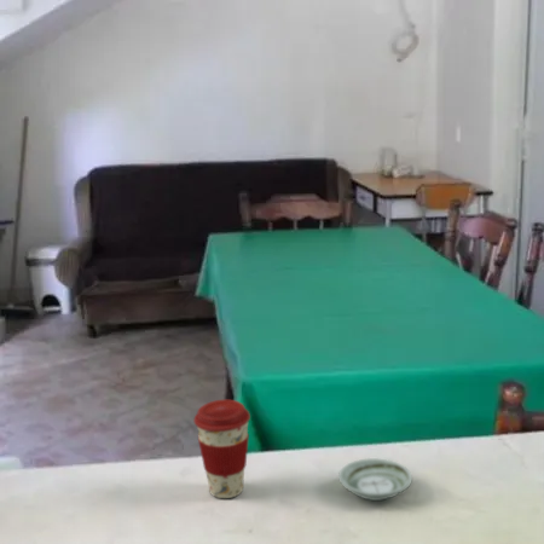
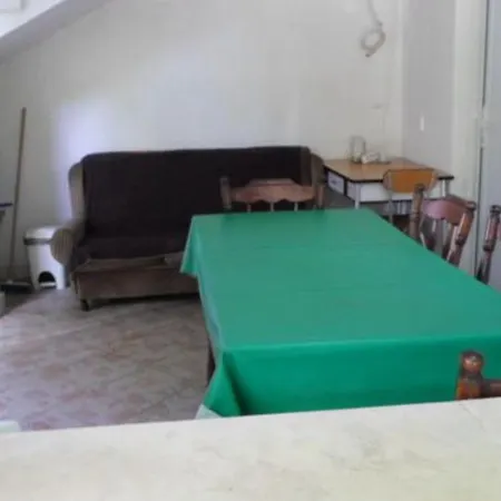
- saucer (375, 482)
- coffee cup (224, 450)
